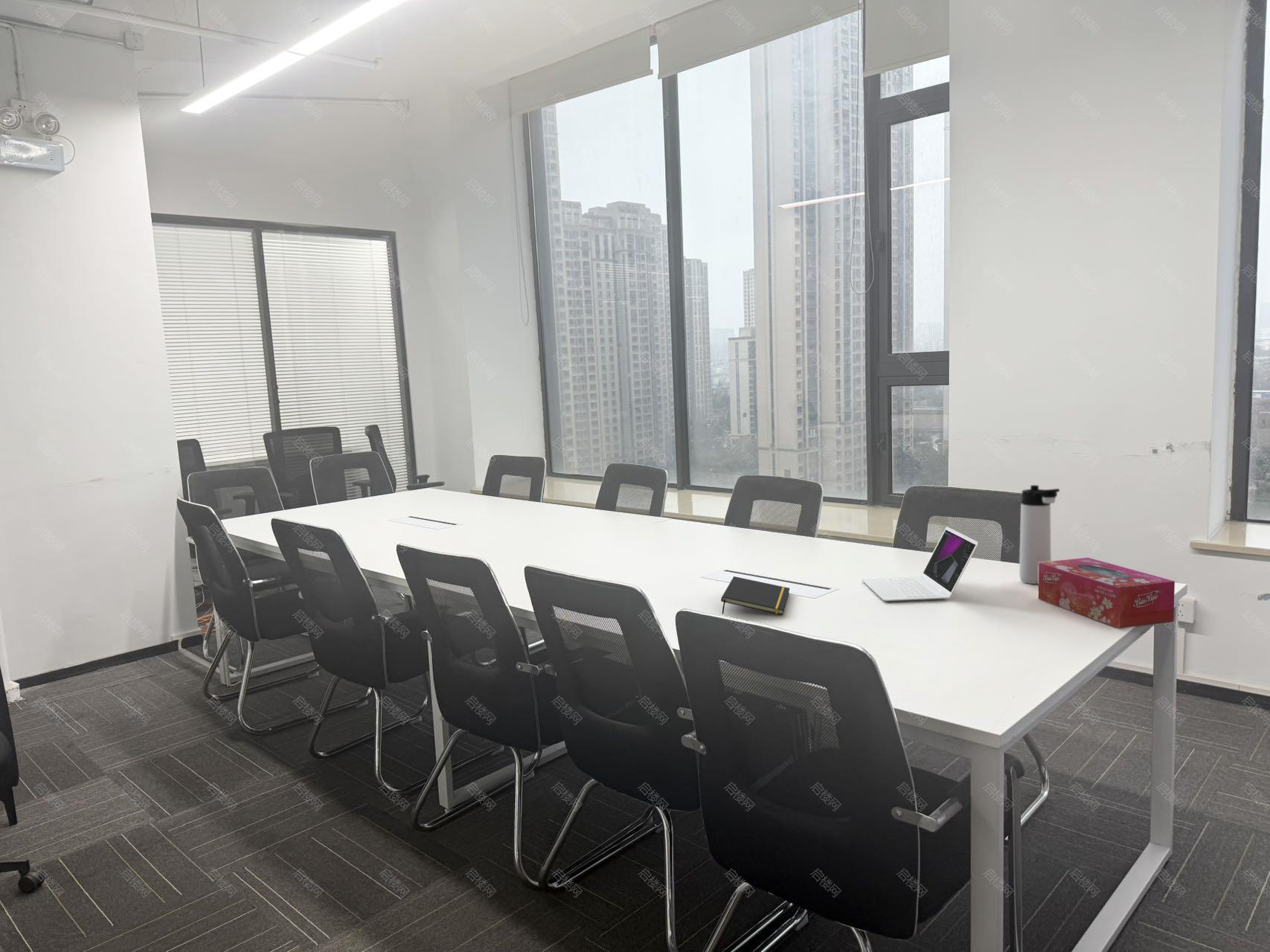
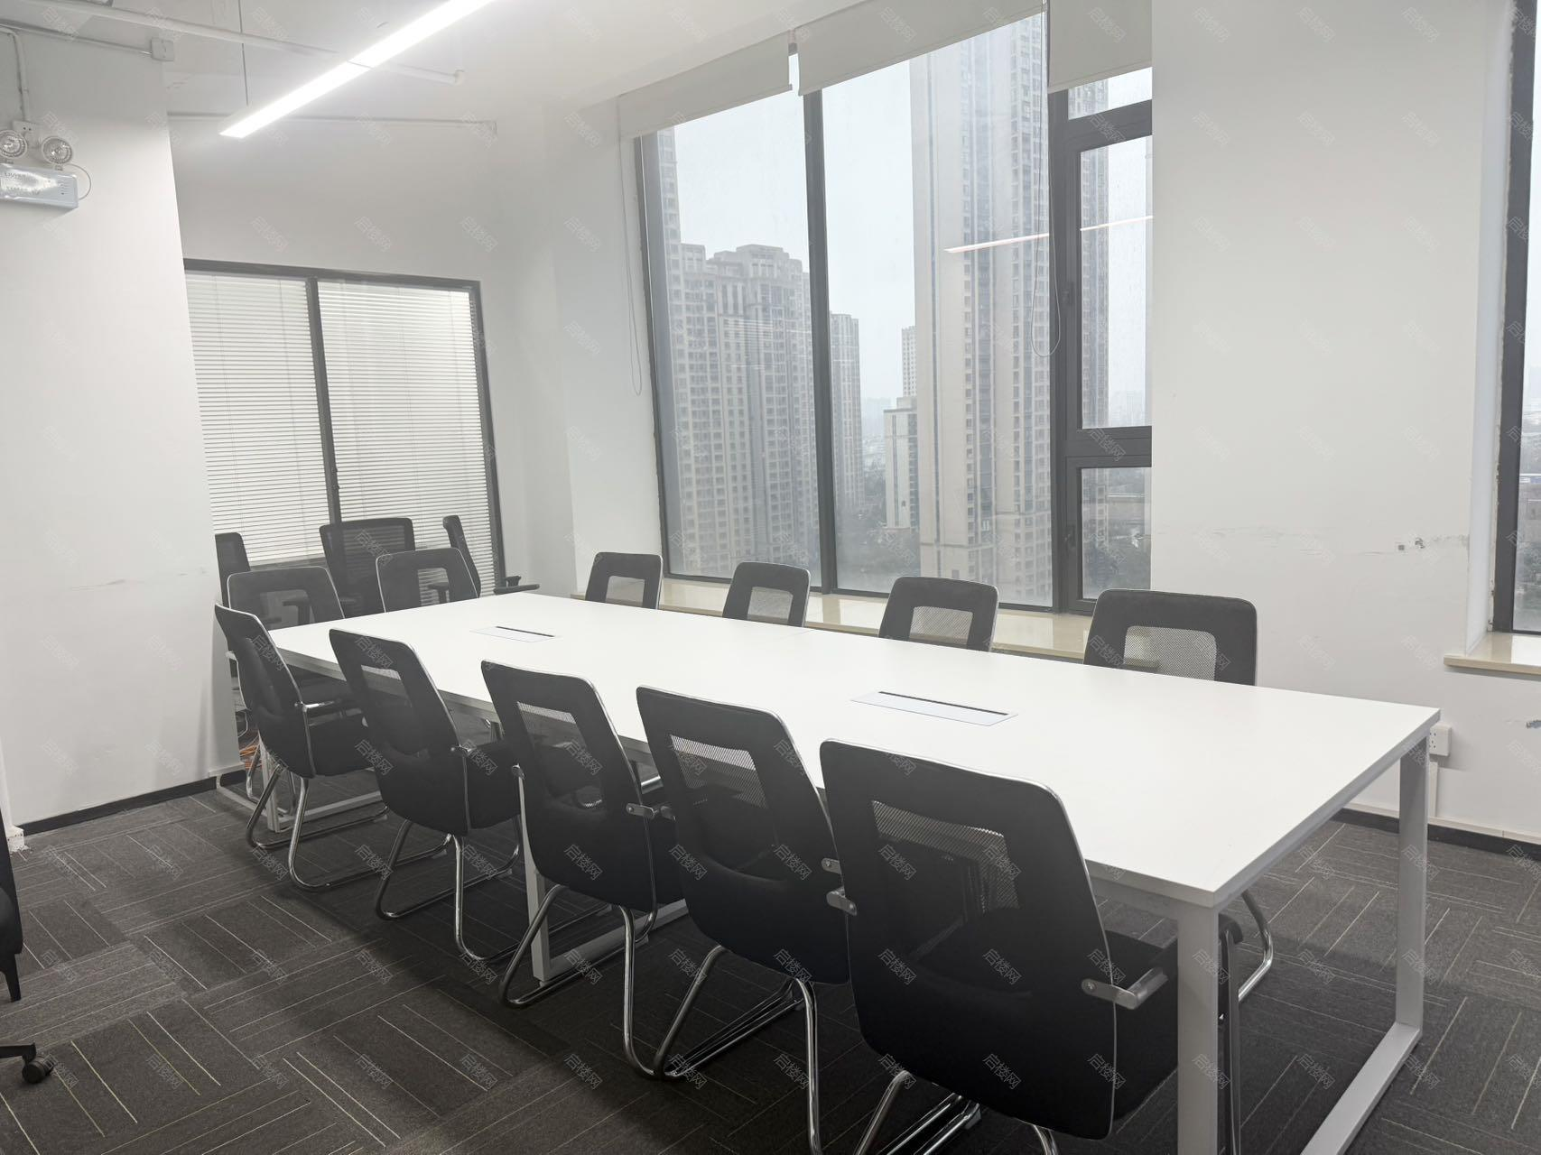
- notepad (757, 594)
- tissue box (1102, 590)
- laptop (926, 565)
- thermos bottle (1040, 535)
